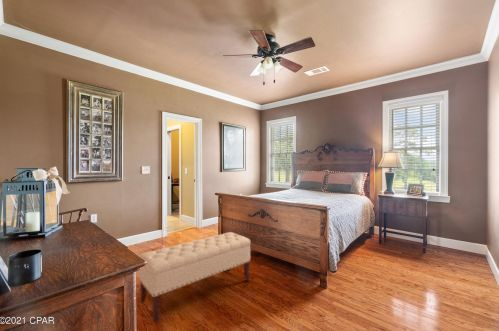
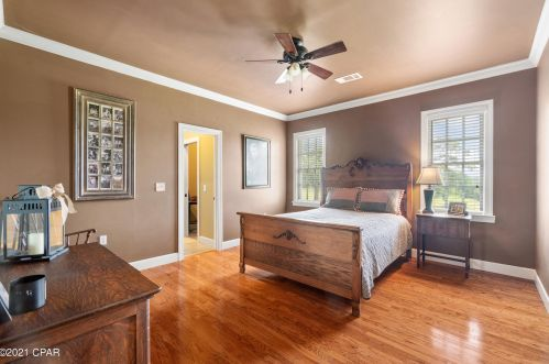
- bench (199, 267)
